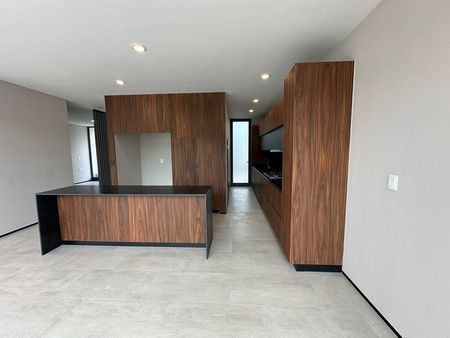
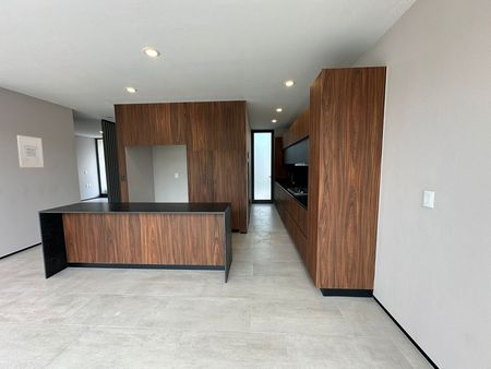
+ wall art (31, 152)
